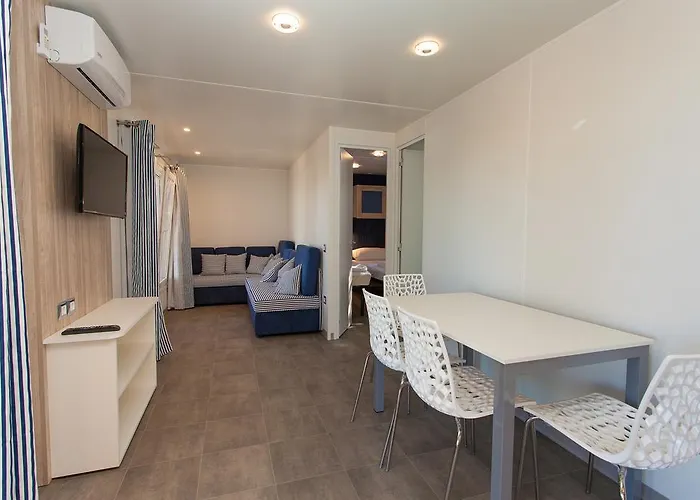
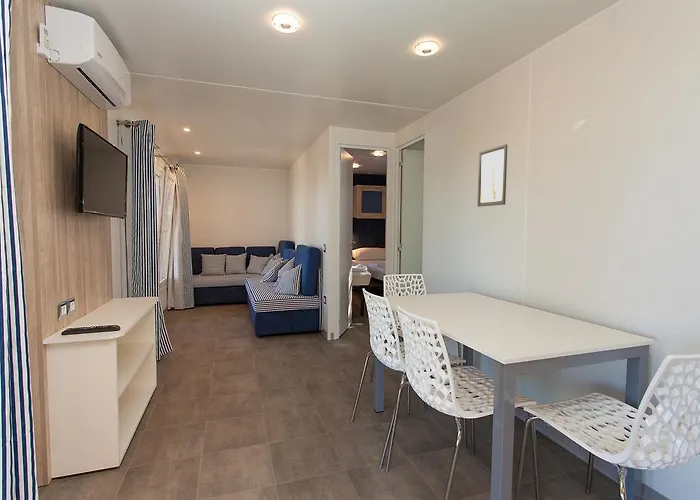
+ wall art (491, 177)
